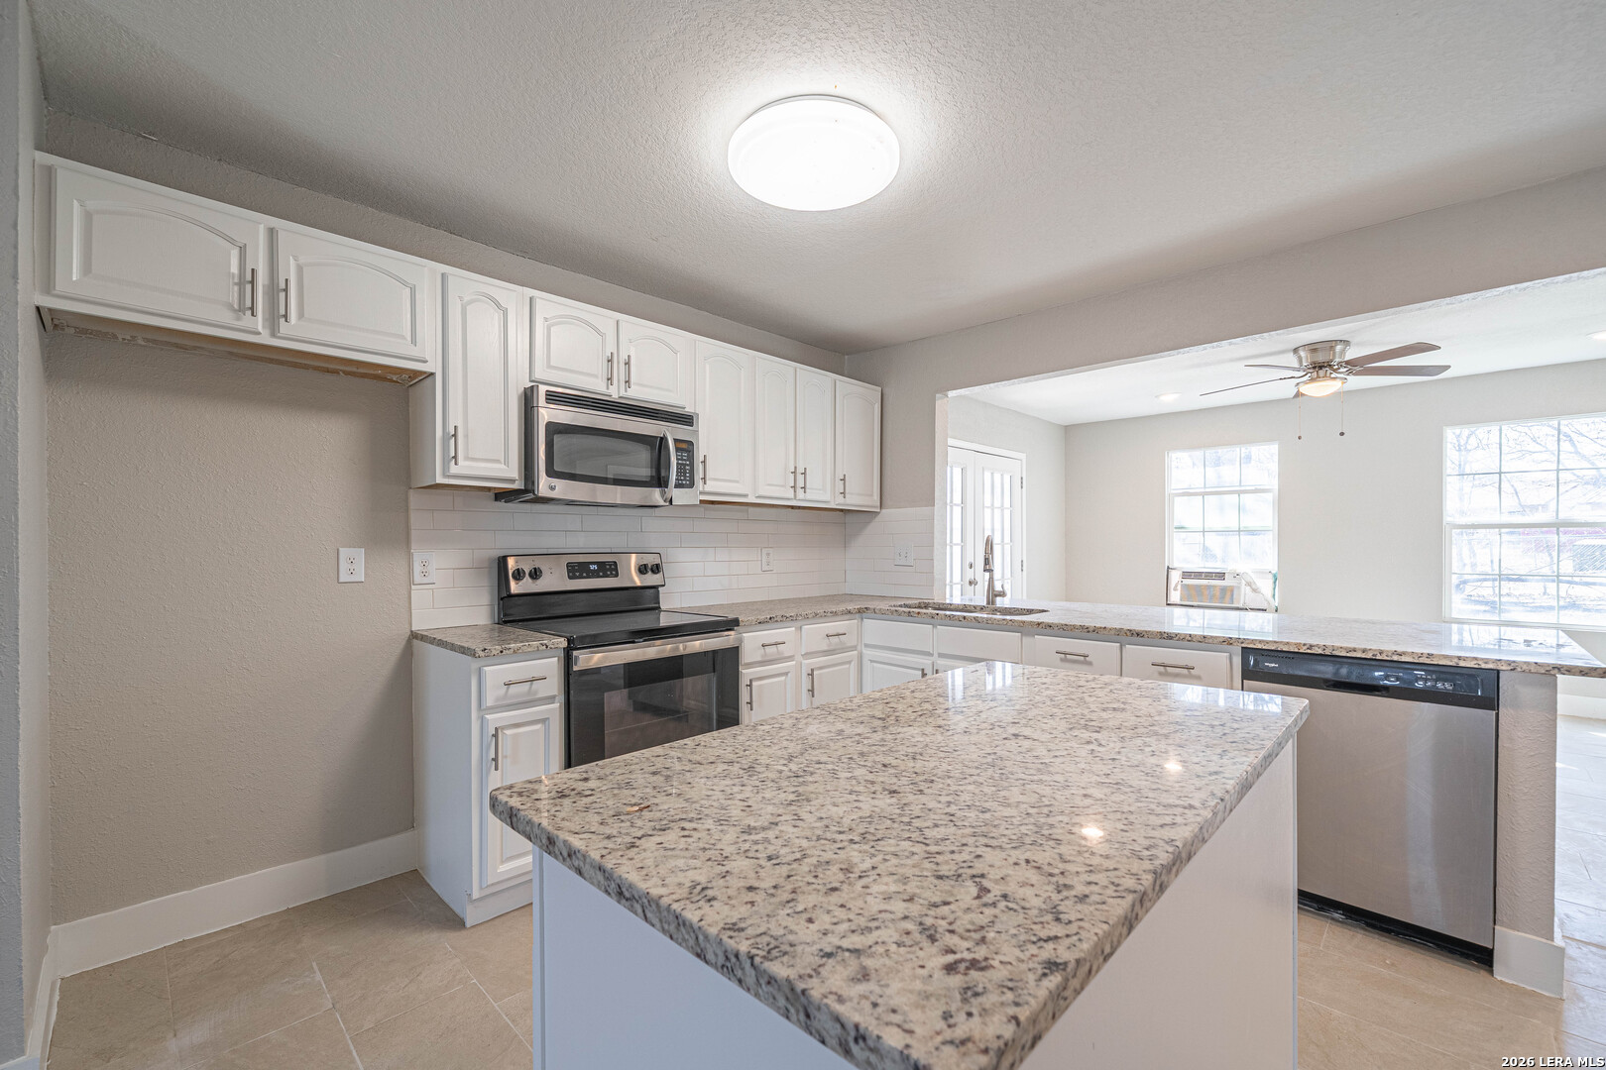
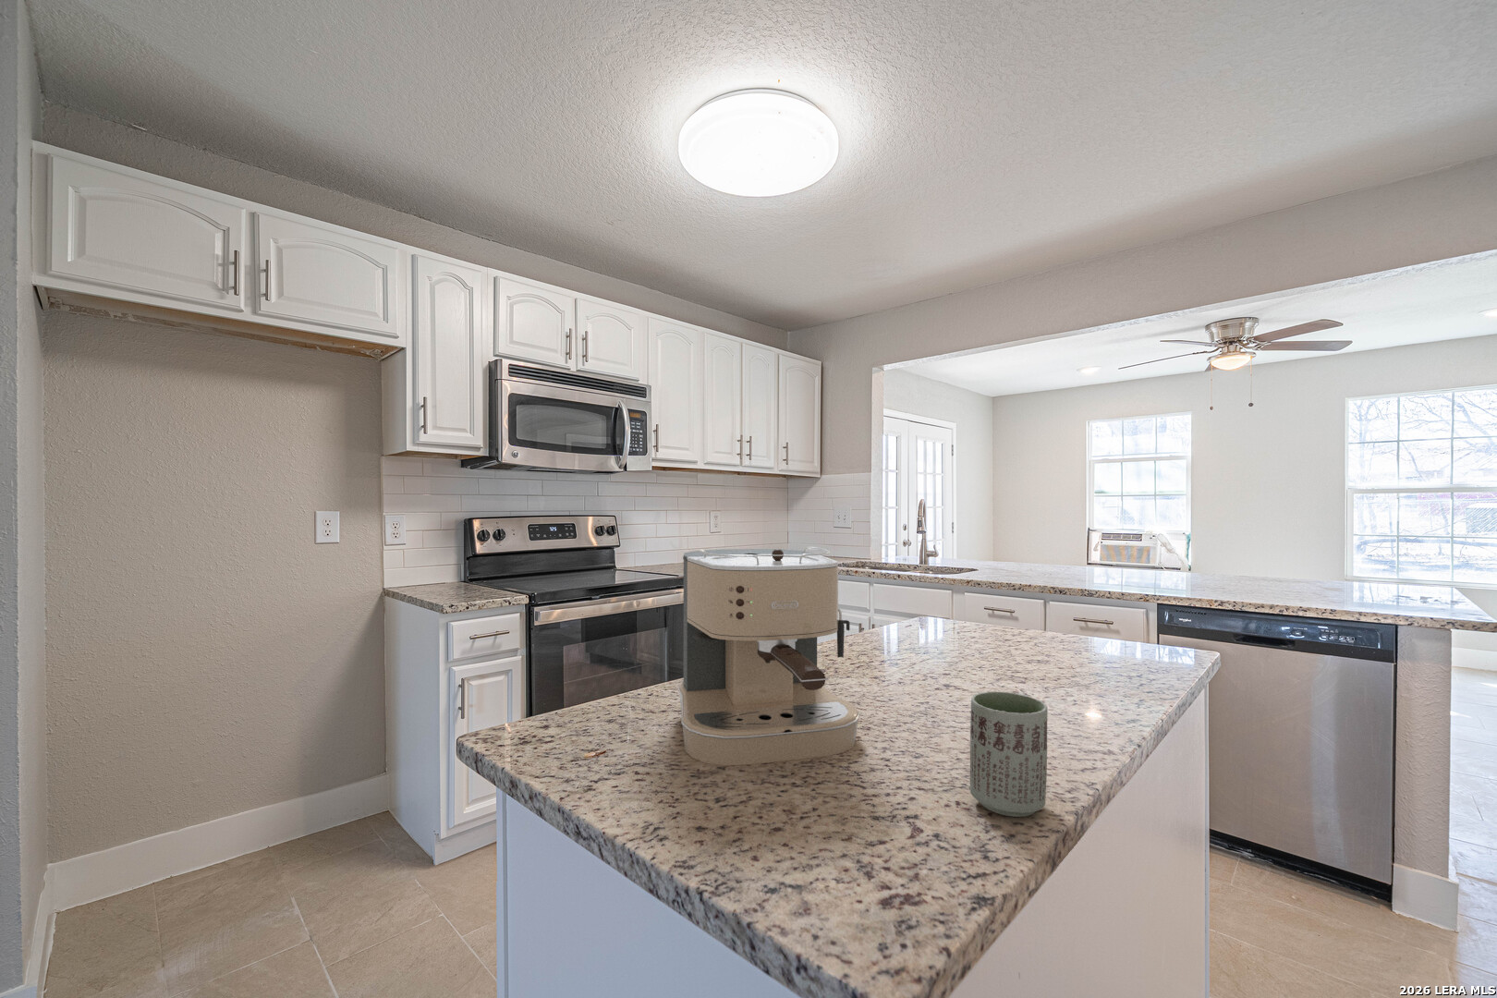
+ coffee maker (765, 640)
+ cup (1007, 752)
